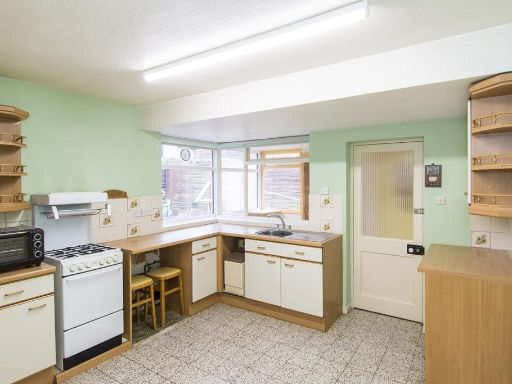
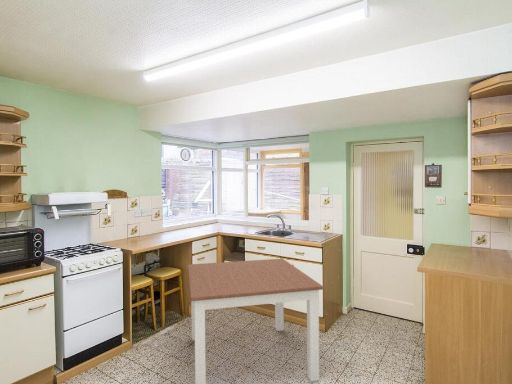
+ dining table (247, 305)
